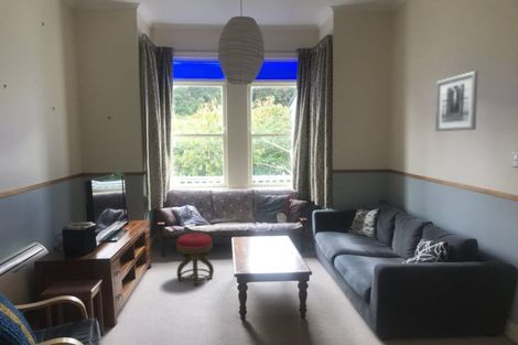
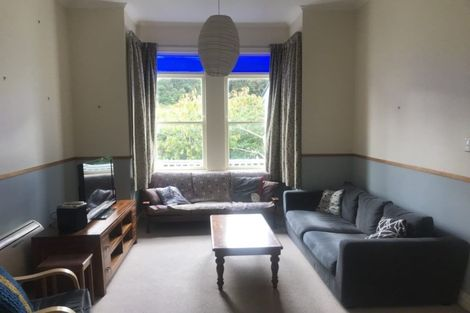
- stool (194, 257)
- wall art (454, 104)
